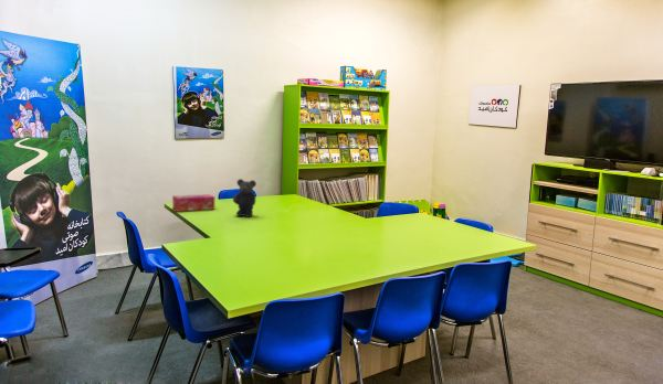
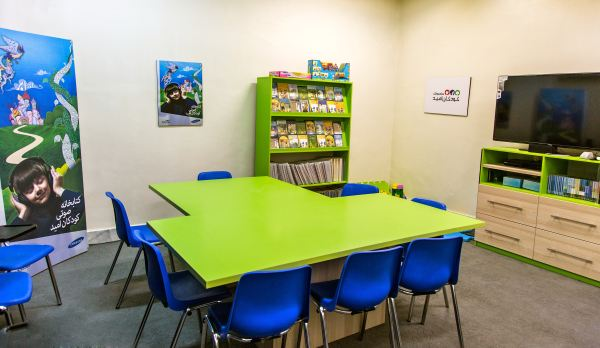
- bear (243, 195)
- tissue box (193, 202)
